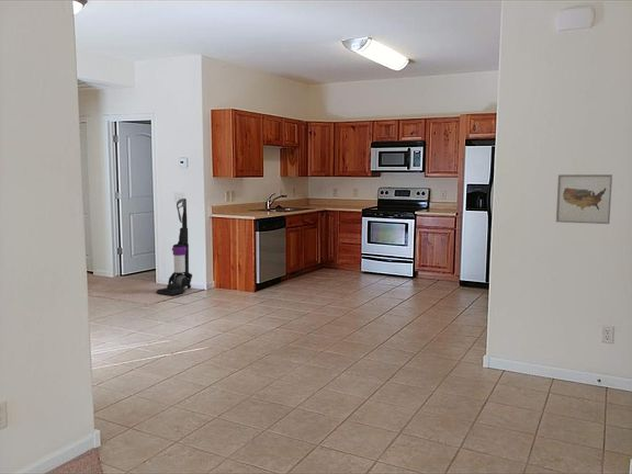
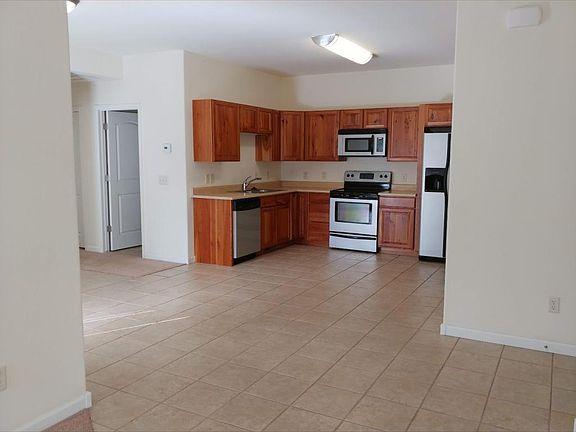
- wall art (583, 199)
- vacuum cleaner (177, 245)
